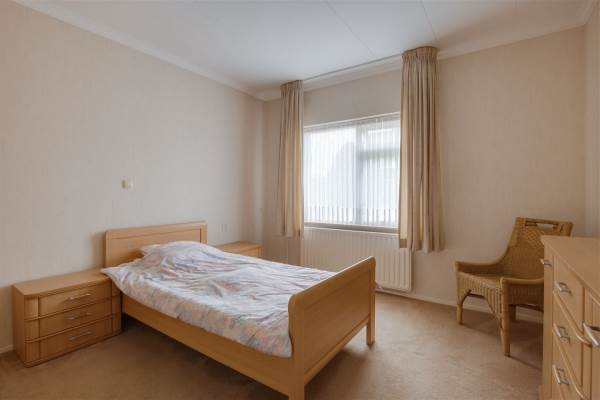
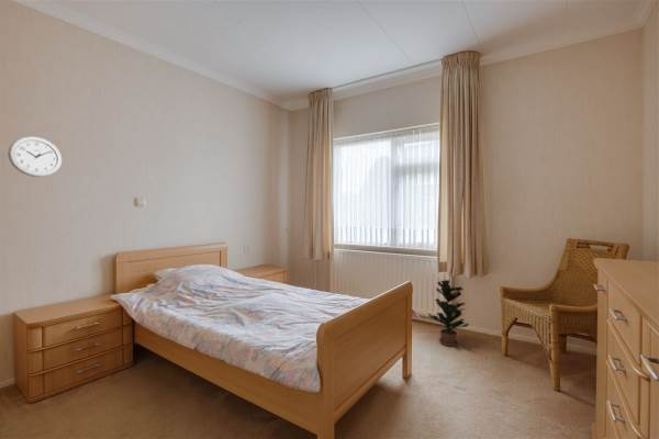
+ wall clock (36, 156)
+ potted plant (448, 311)
